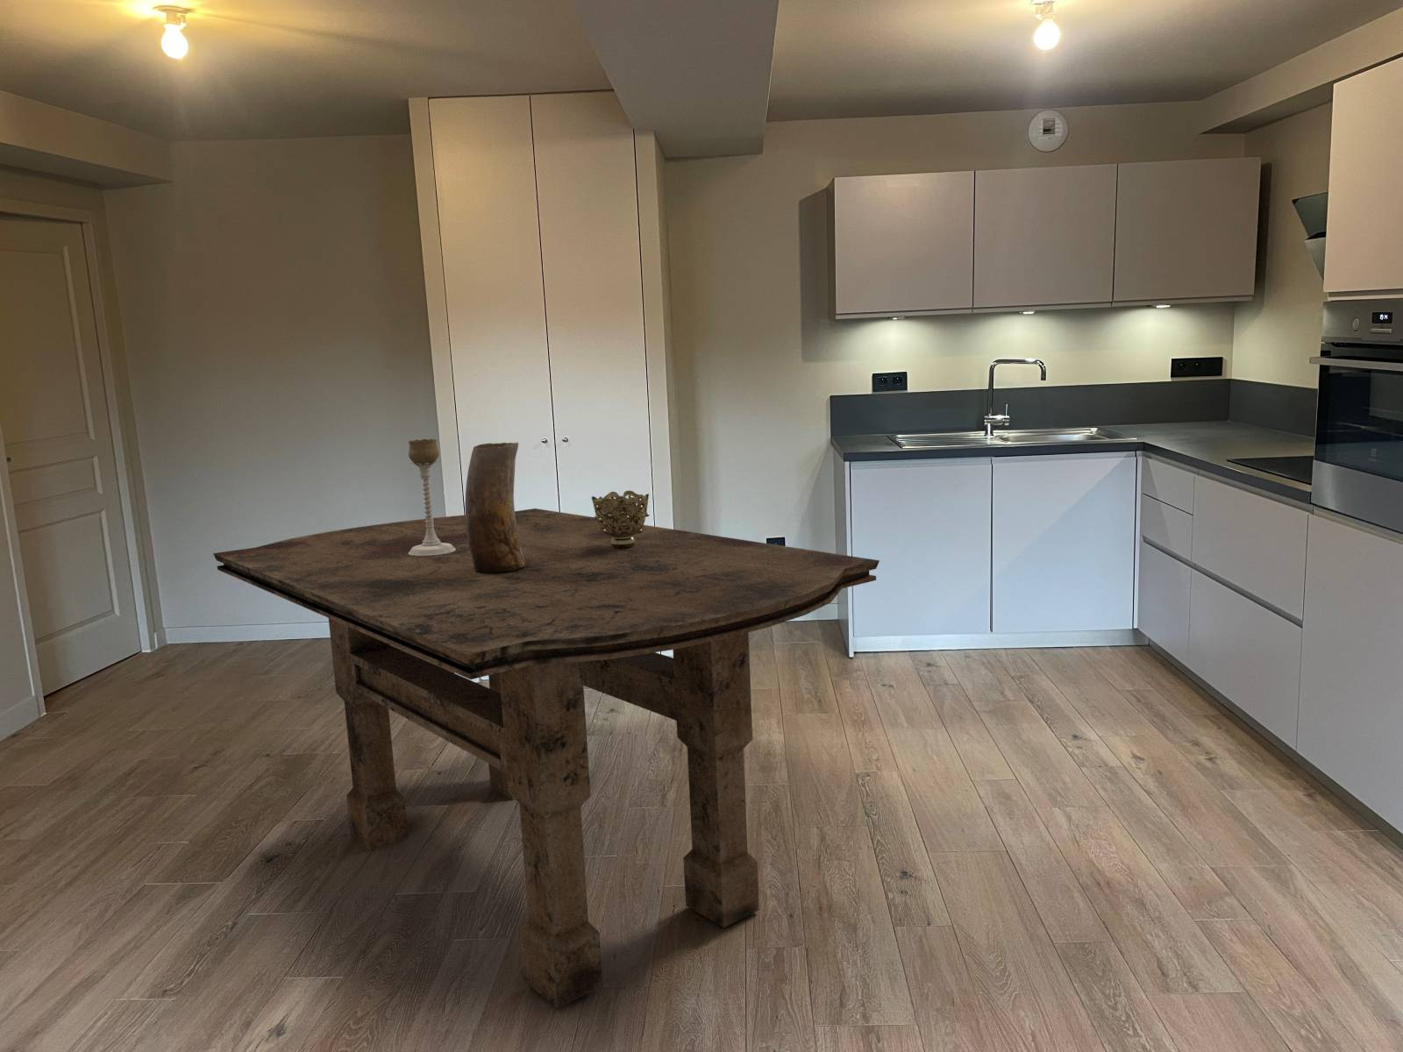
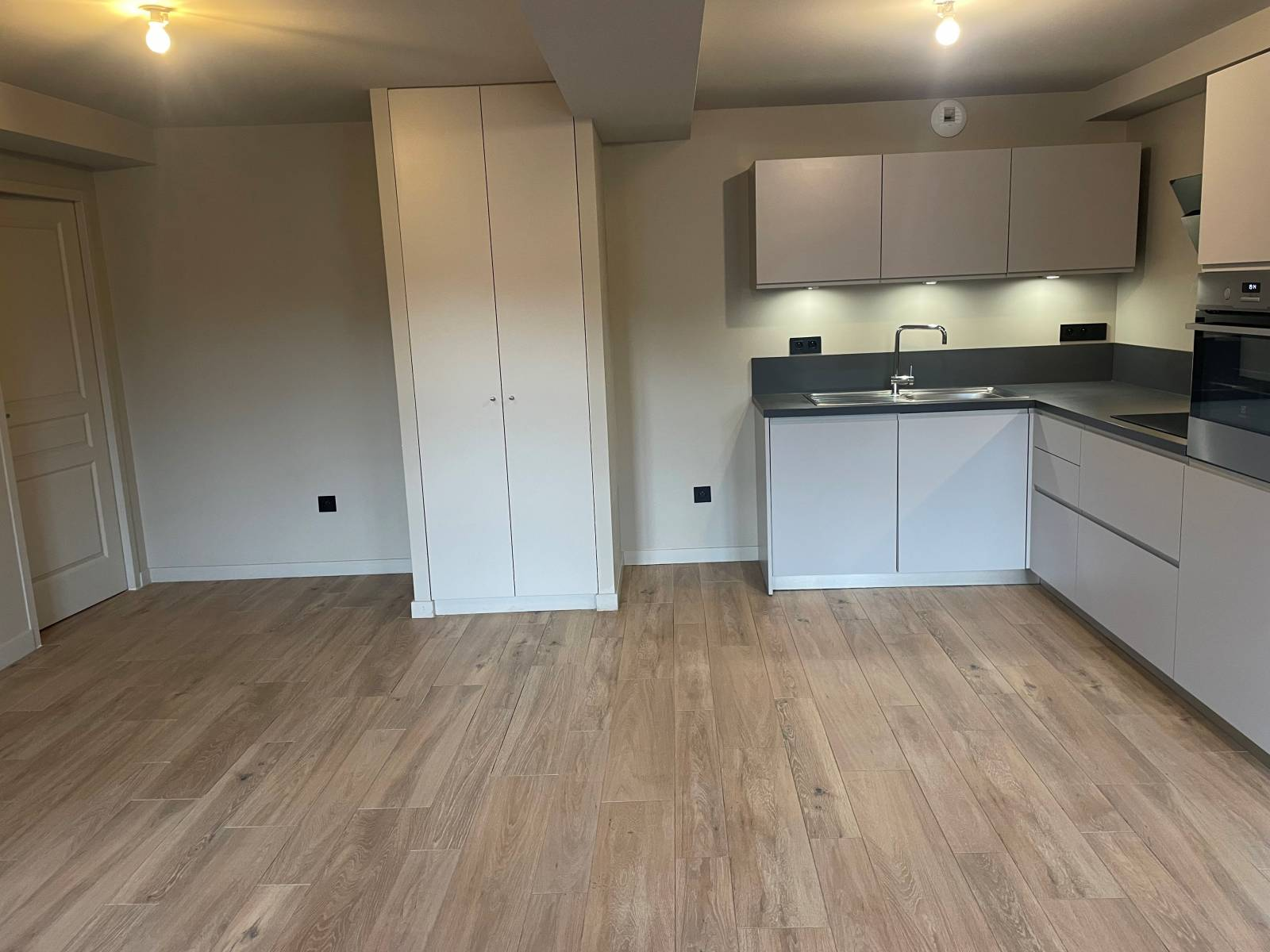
- decorative bowl (622, 519)
- candle holder (428, 495)
- vase (494, 506)
- dining table (525, 716)
